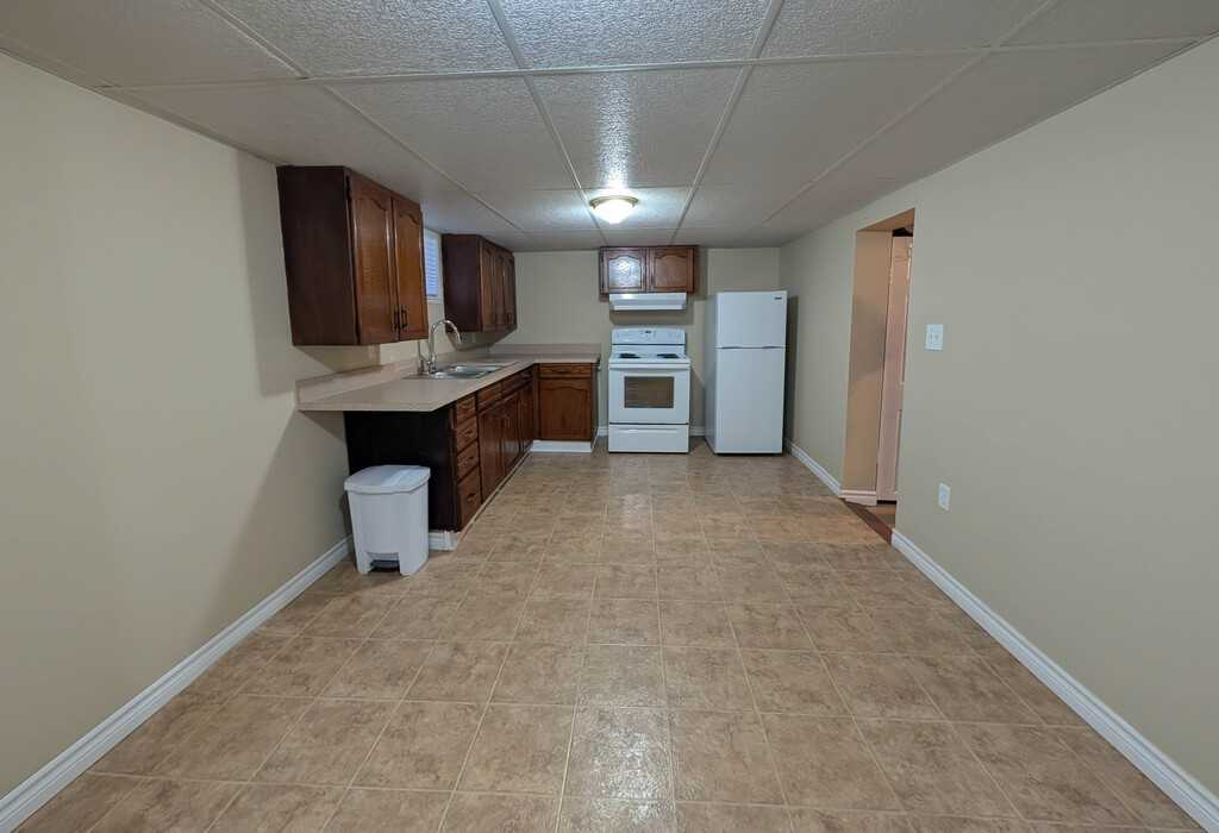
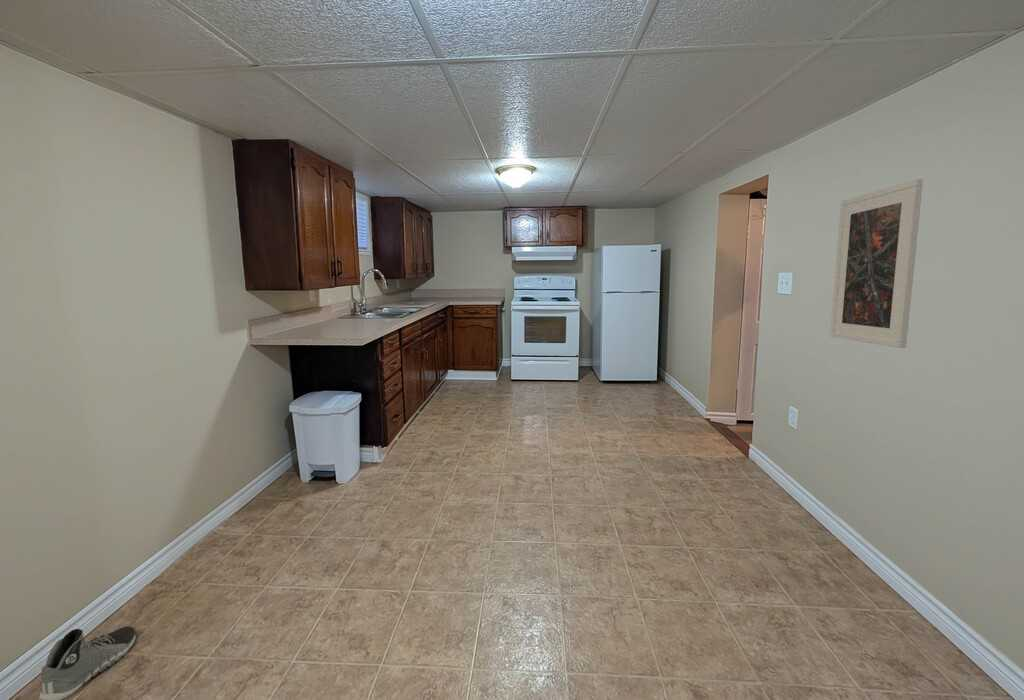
+ sneaker (91, 645)
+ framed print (870, 268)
